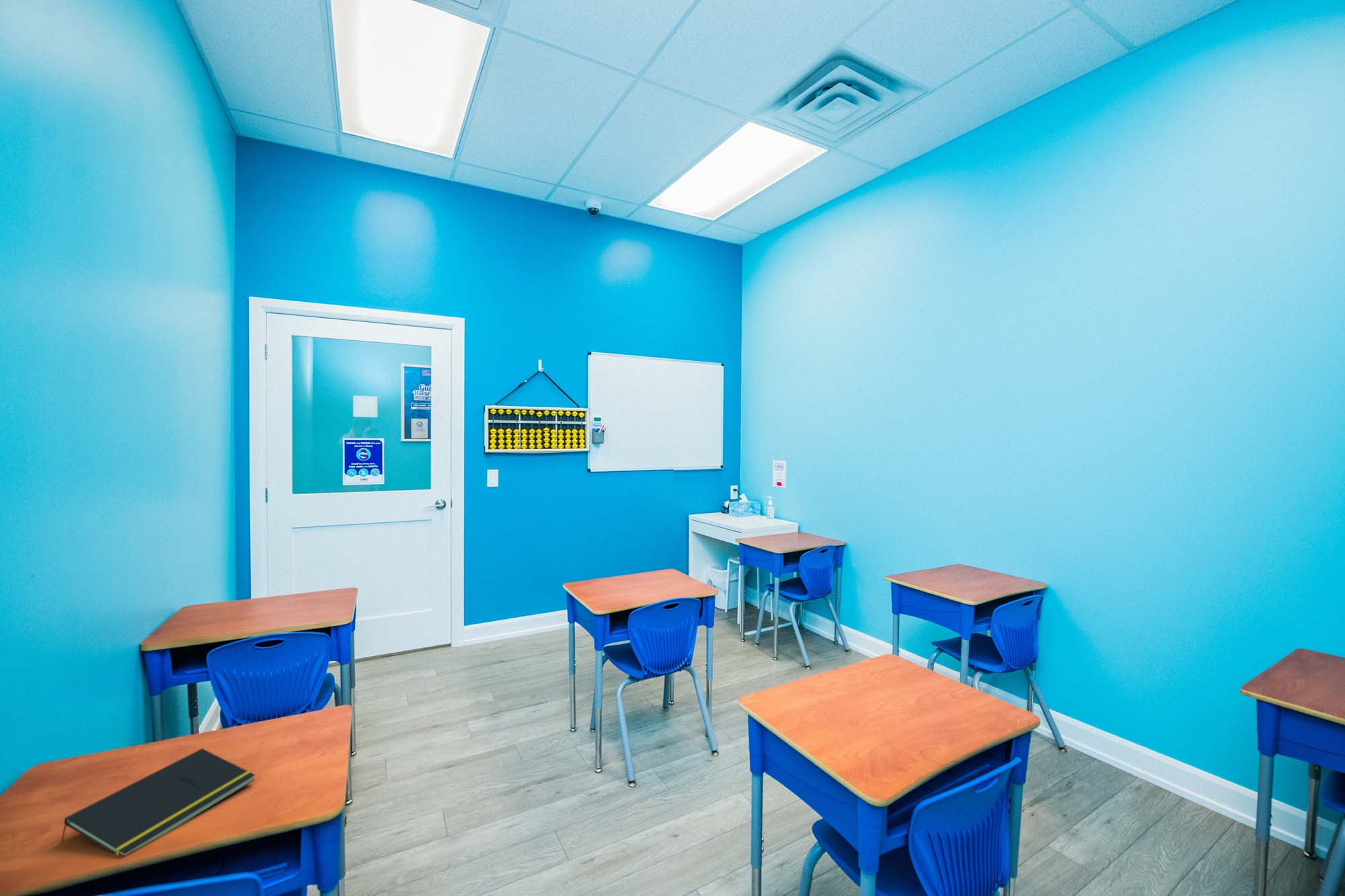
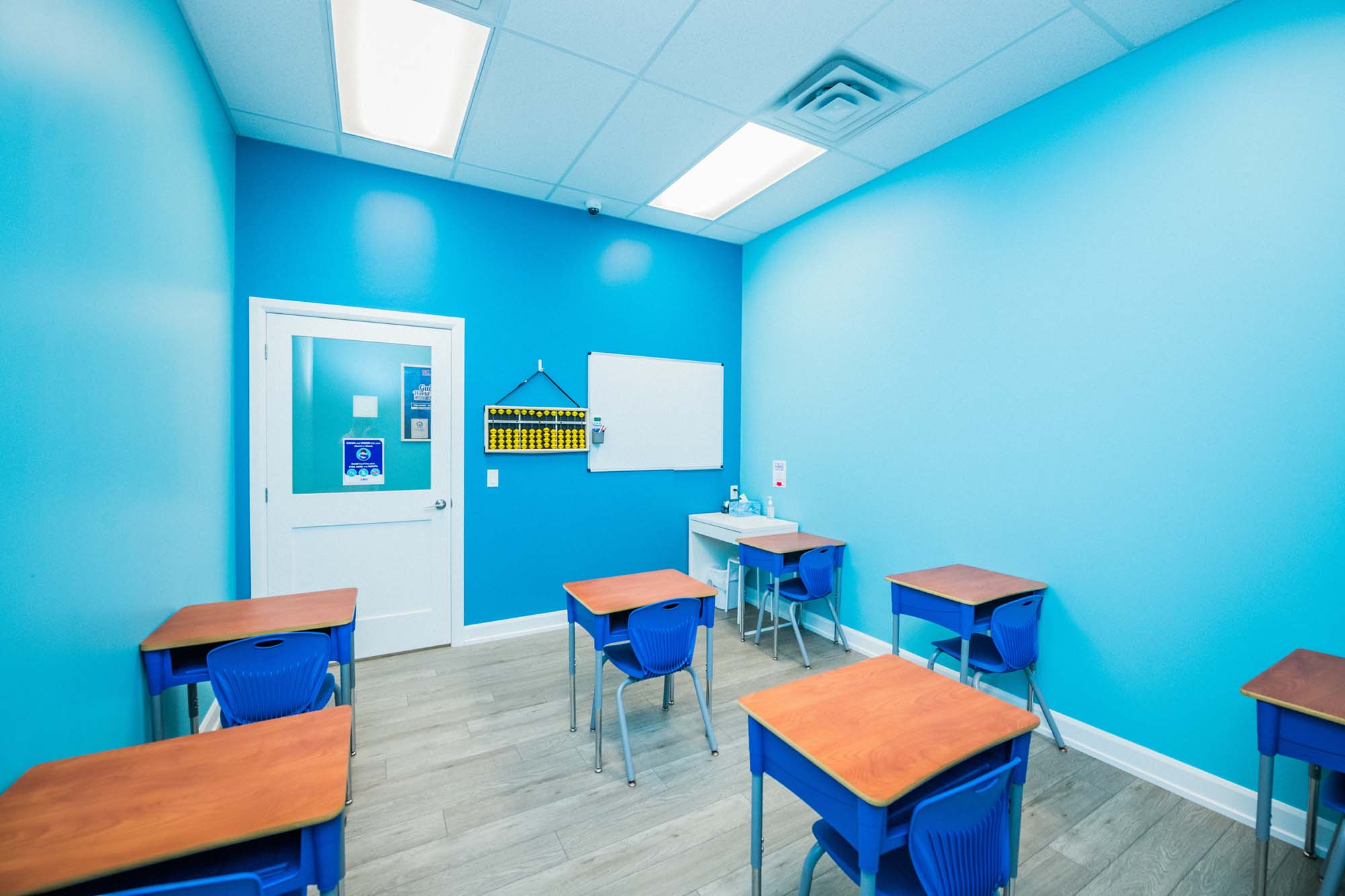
- notepad (167, 797)
